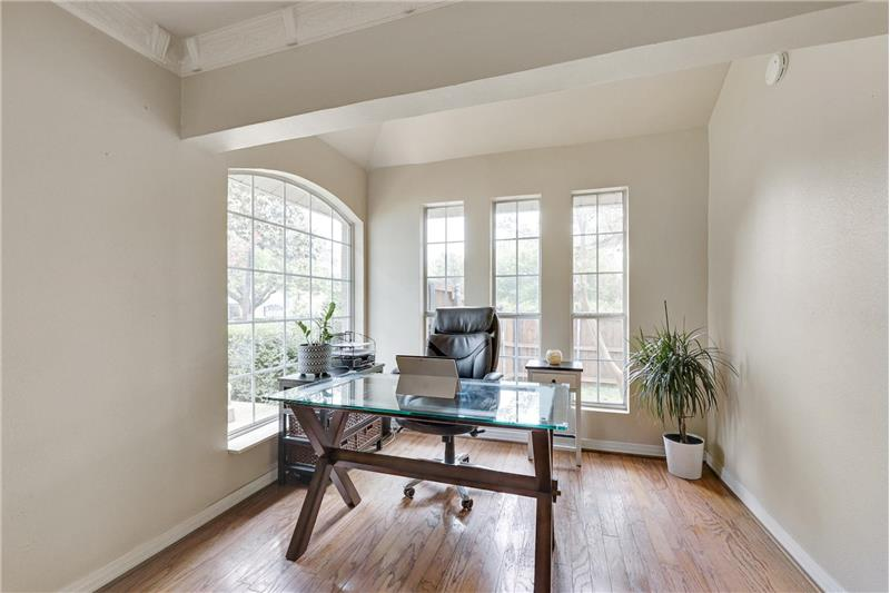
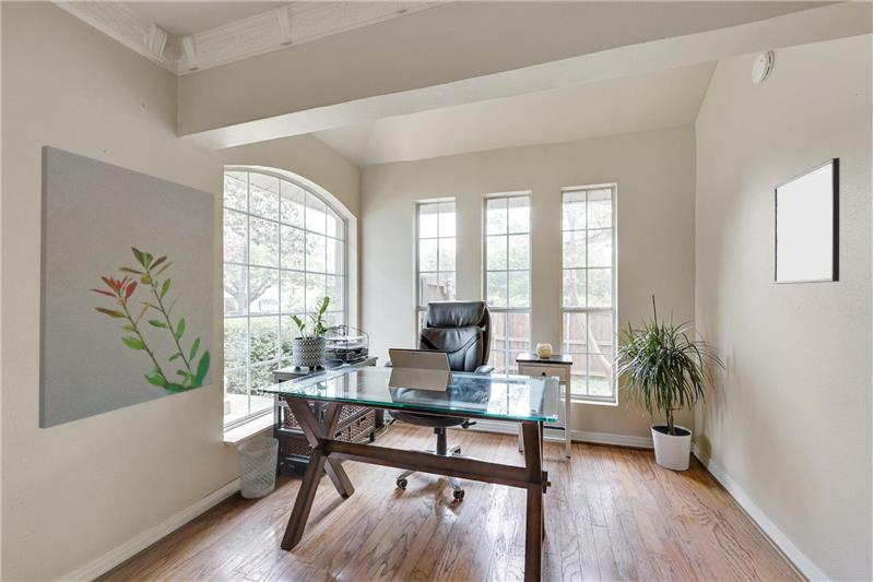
+ wastebasket (258, 467)
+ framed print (802, 228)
+ wall art (143, 287)
